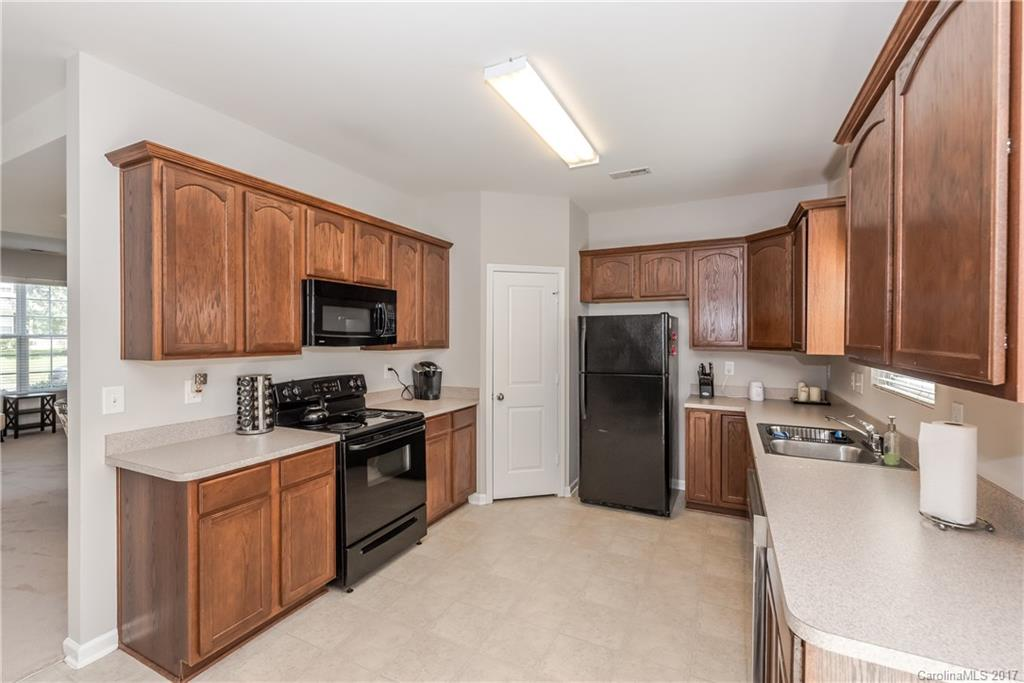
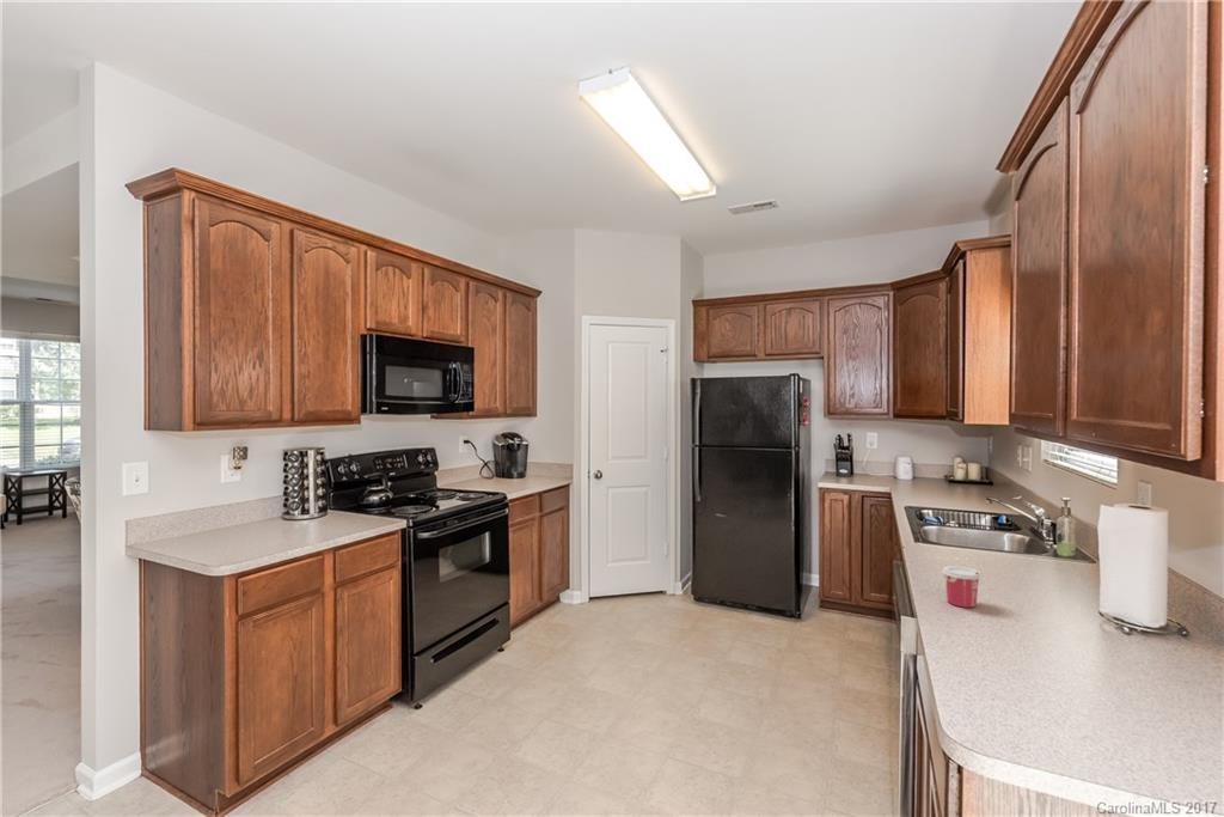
+ cup (961, 586)
